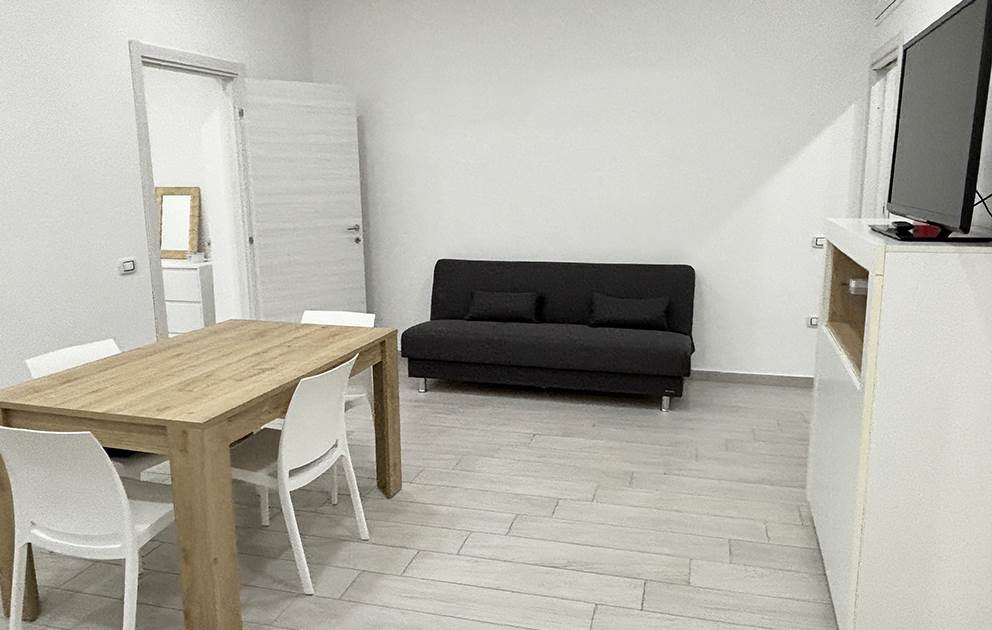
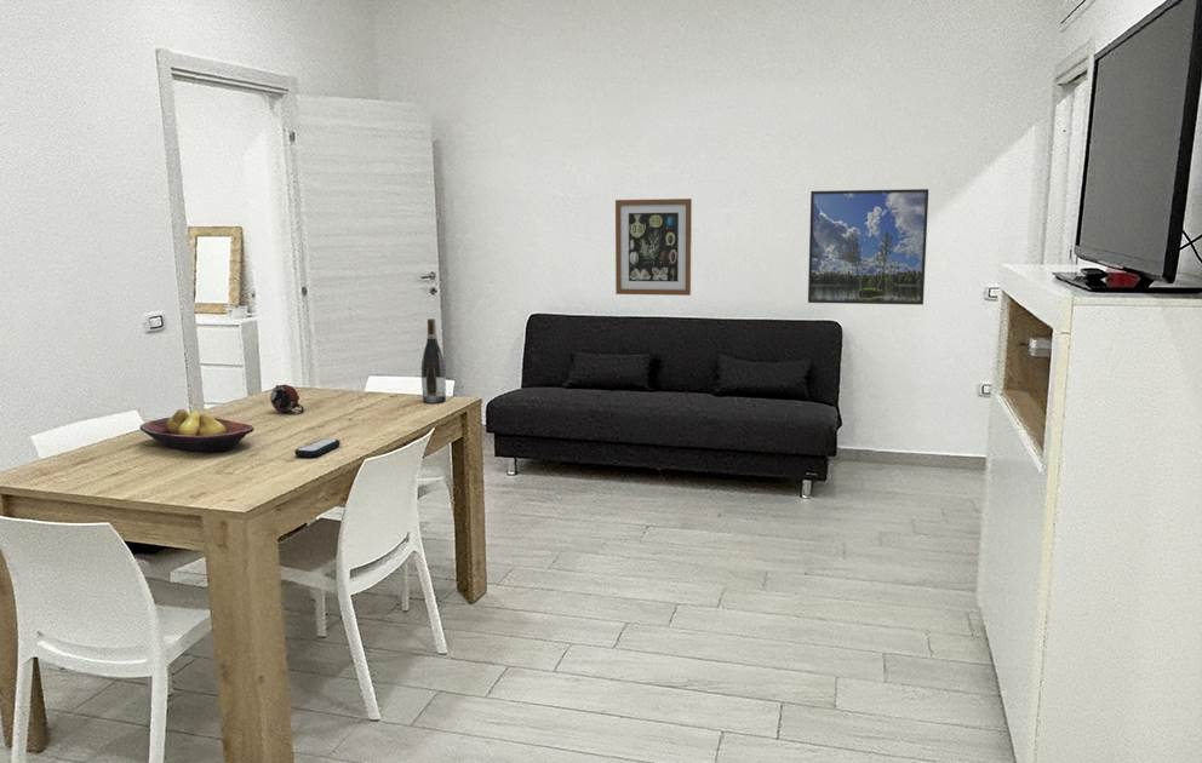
+ wall art (652, 247)
+ fruit bowl (196, 428)
+ teapot (288, 397)
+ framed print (866, 247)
+ remote control (319, 447)
+ wine bottle (433, 360)
